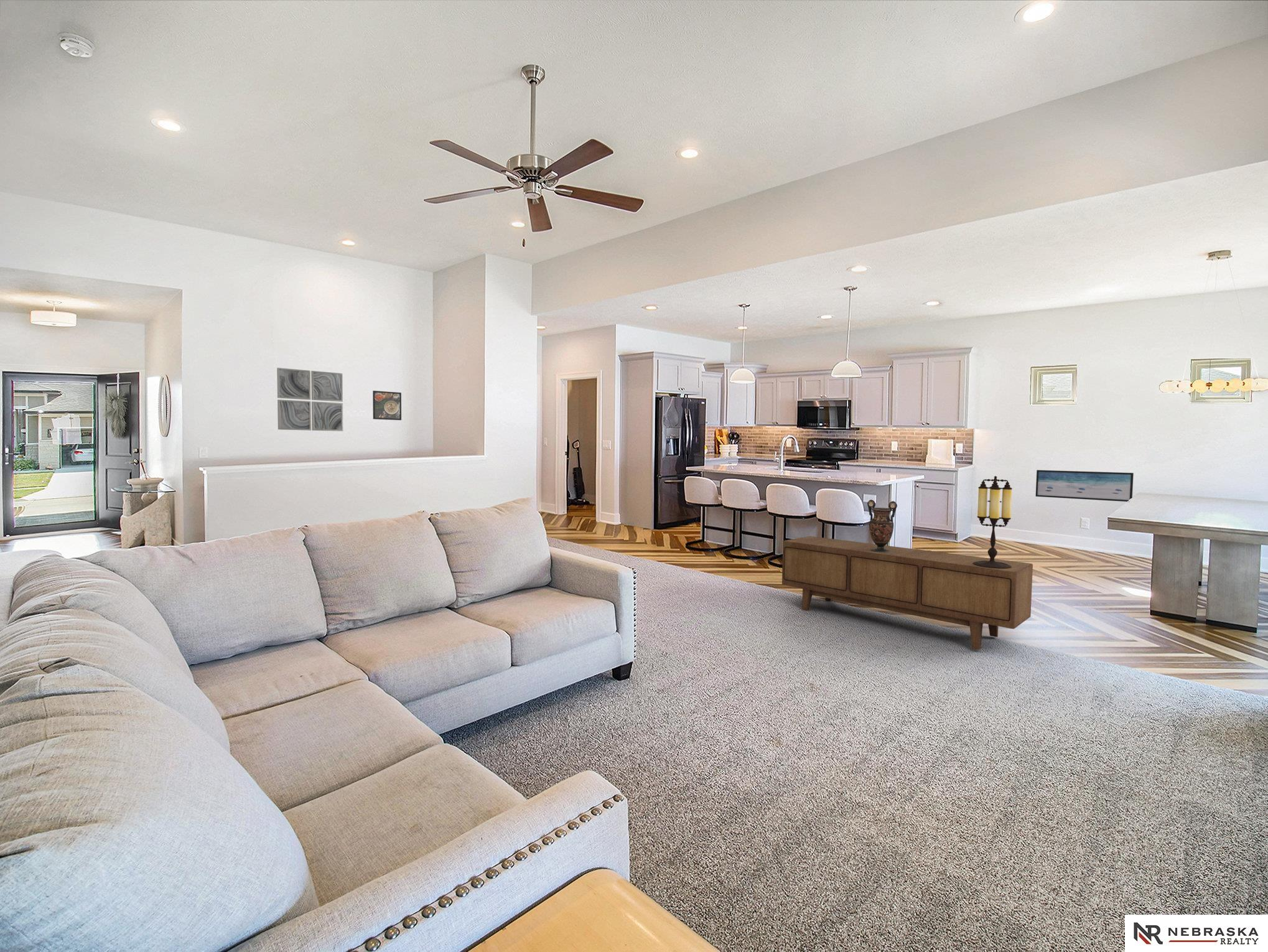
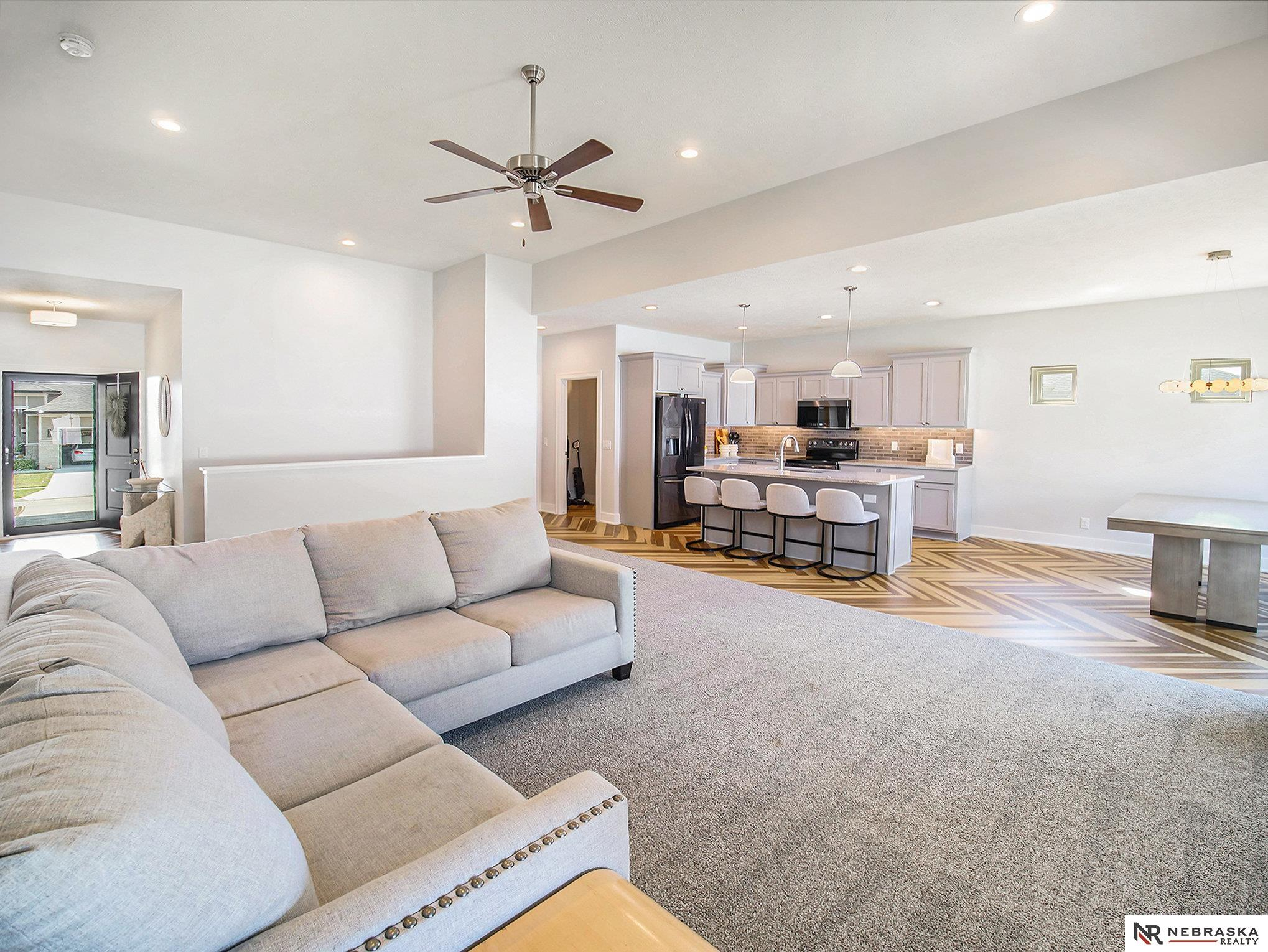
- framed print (387, 406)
- table lamp (994, 520)
- wall art (312, 399)
- wall art (1082, 485)
- sideboard (894, 587)
- vase (881, 525)
